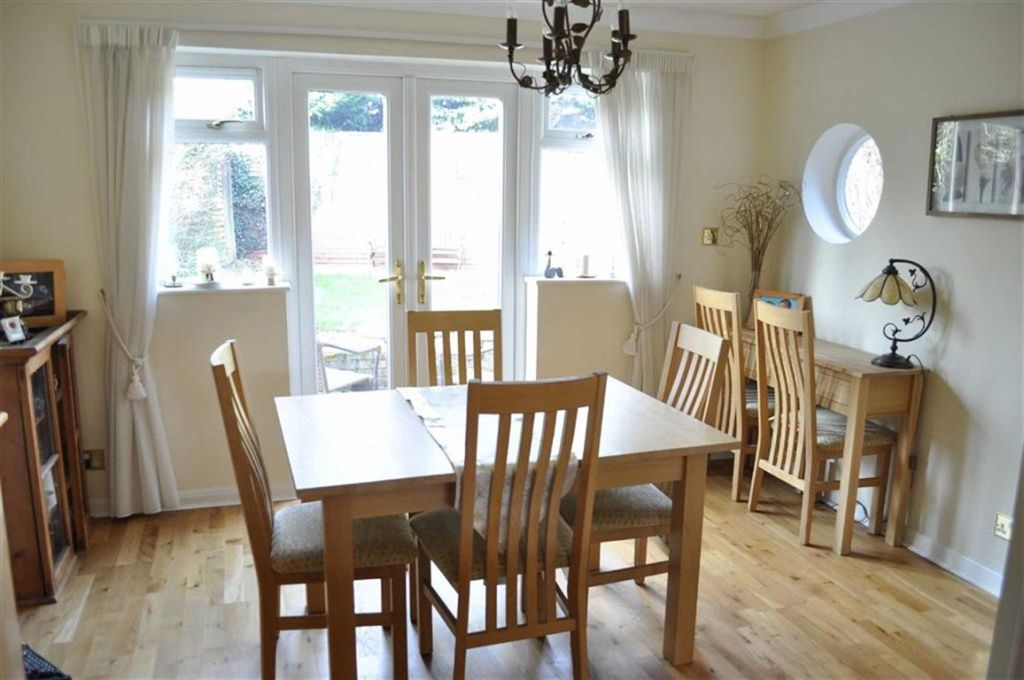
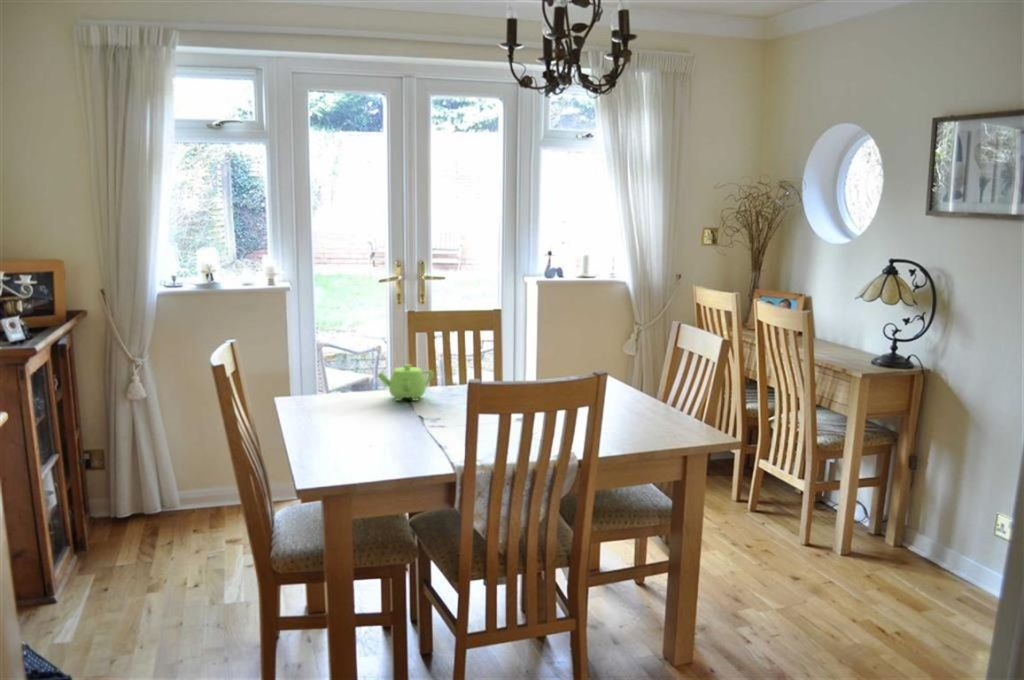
+ teapot (405, 381)
